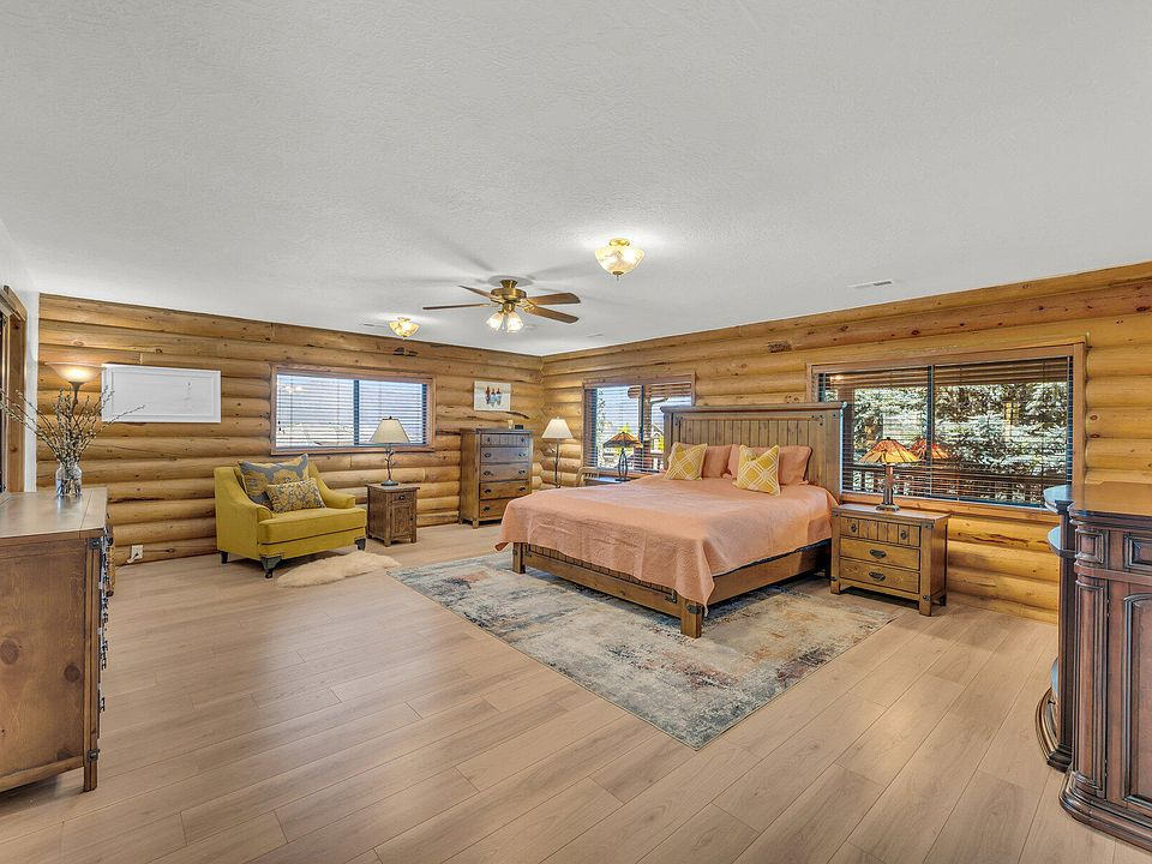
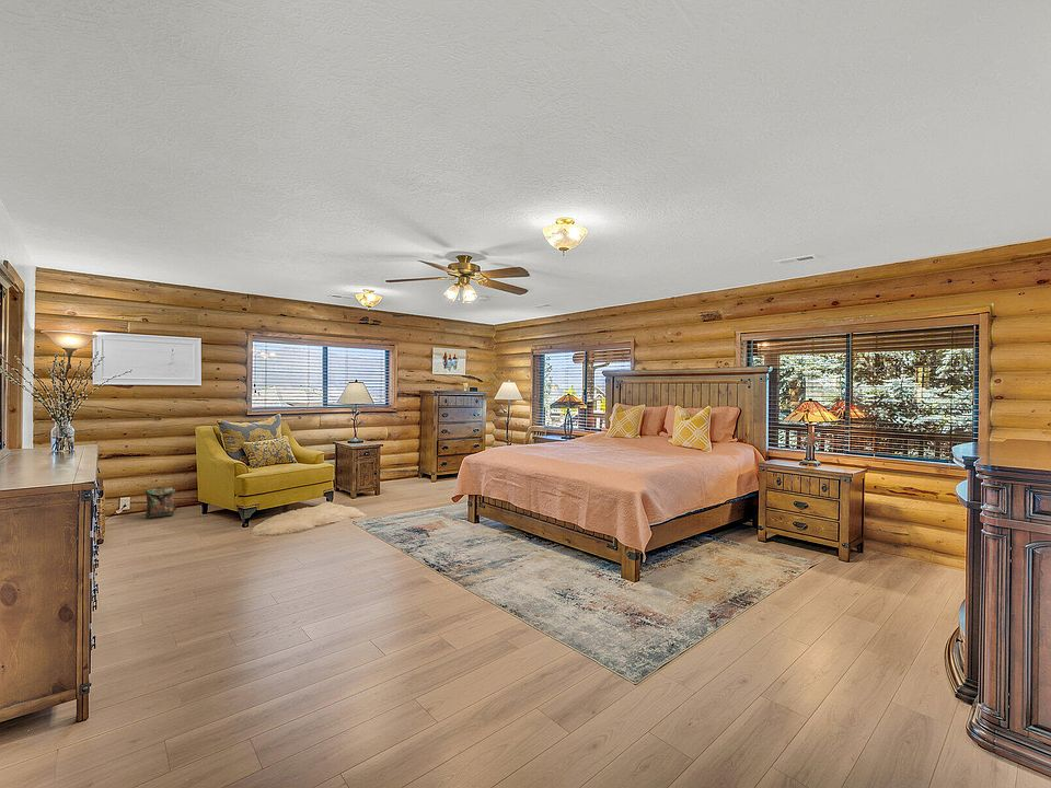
+ backpack (160, 500)
